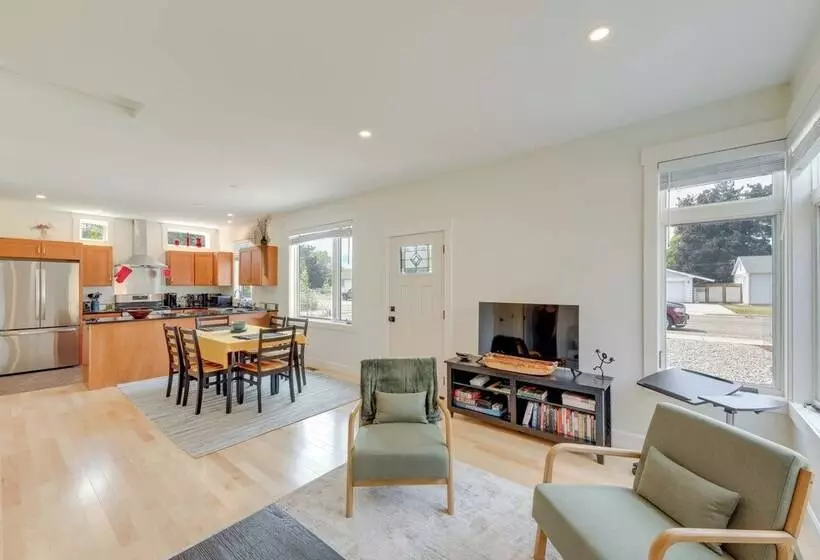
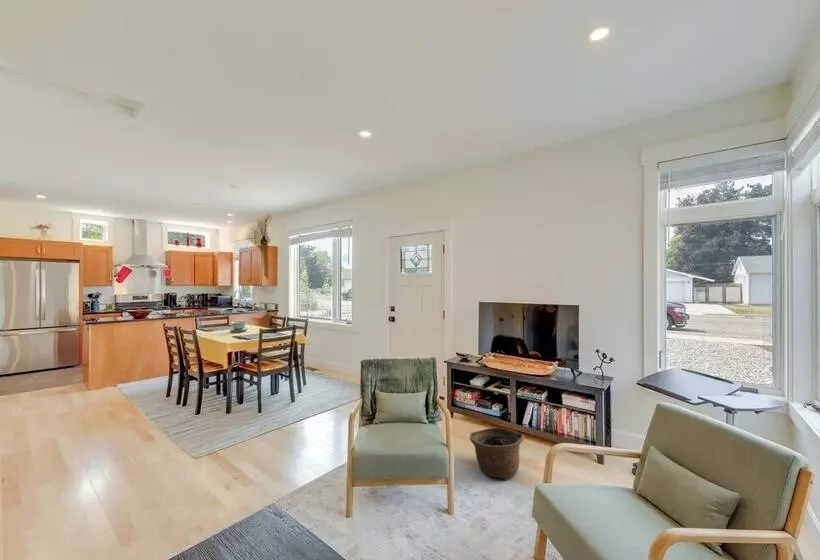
+ basket (496, 451)
